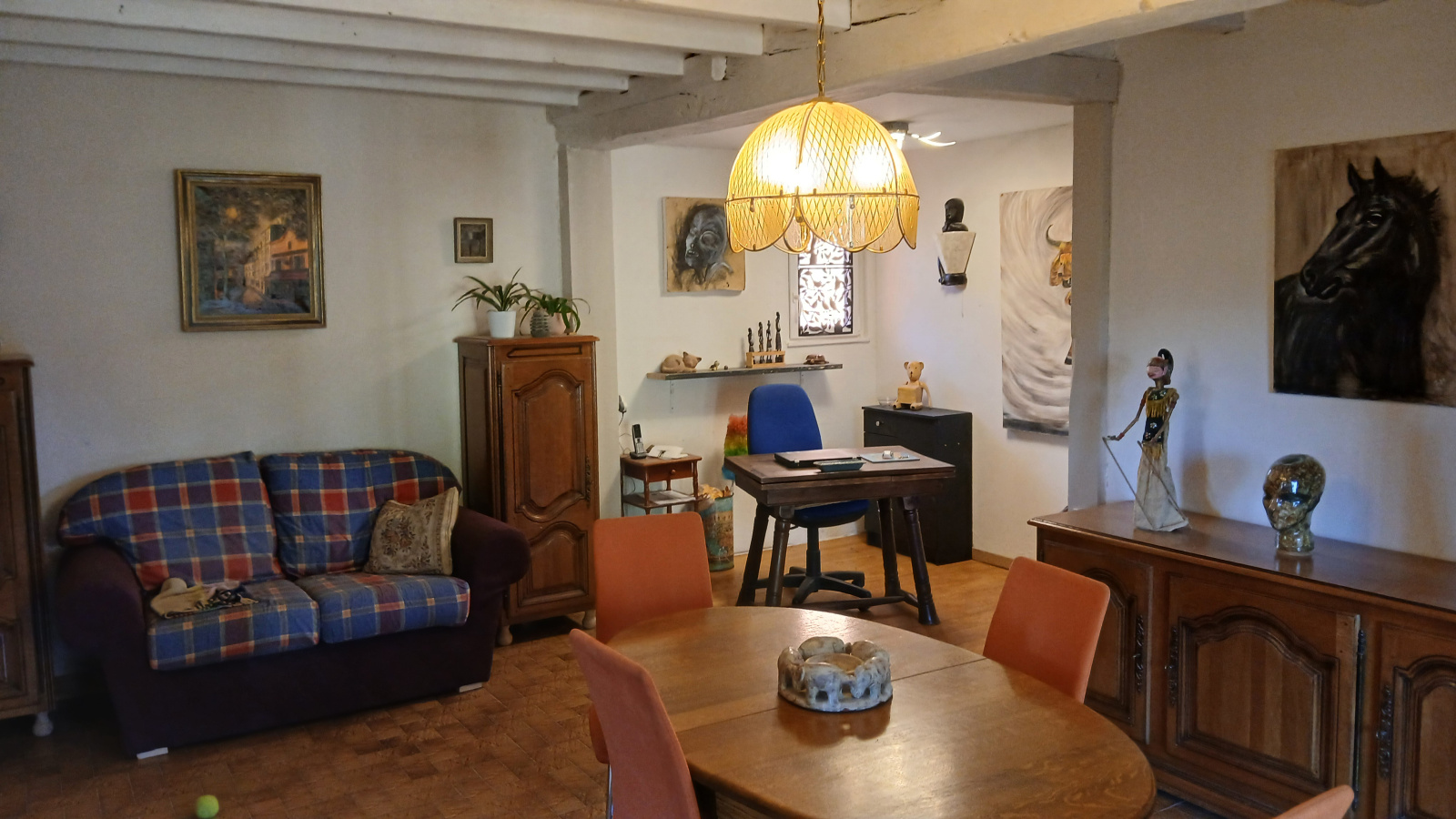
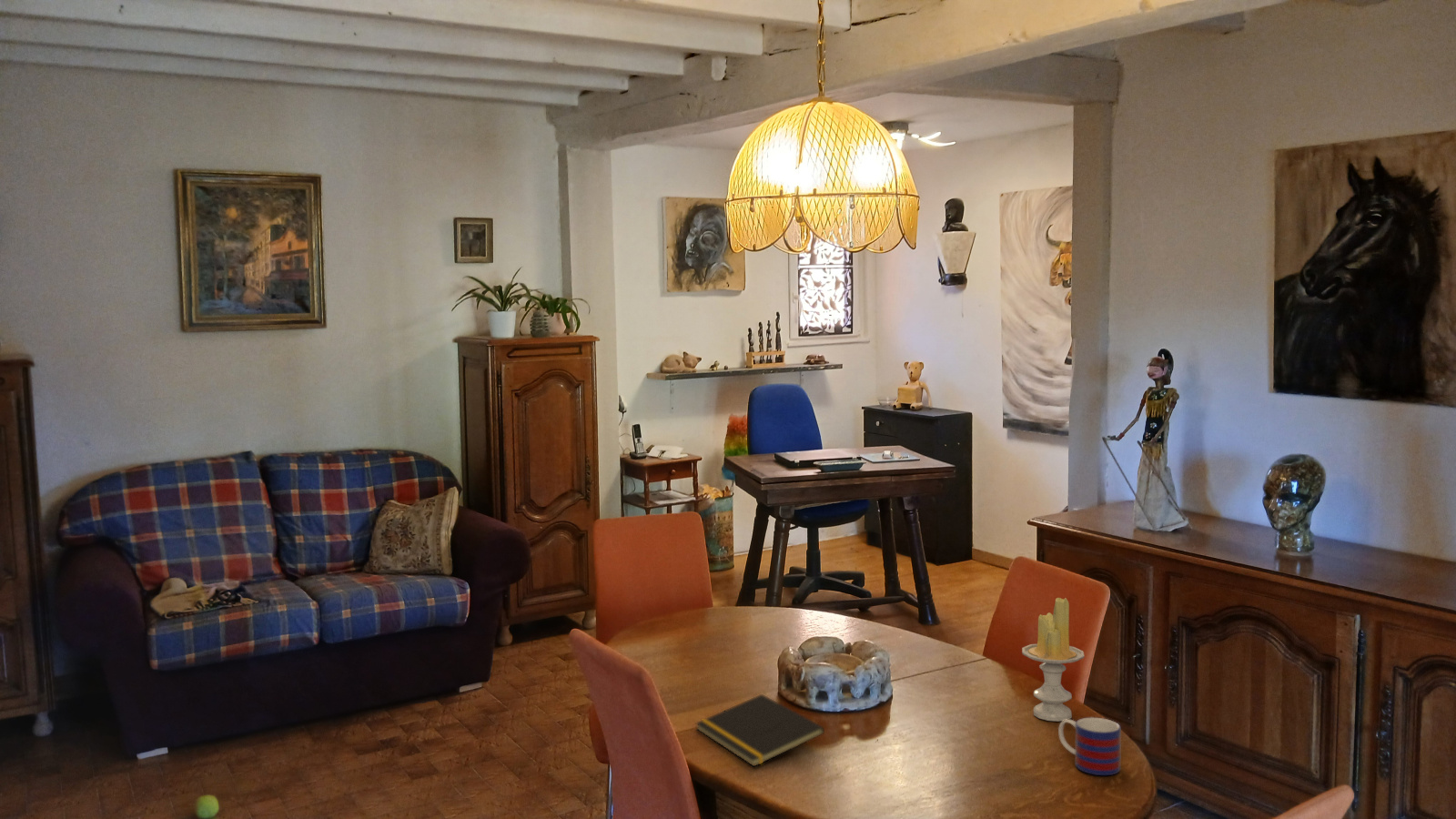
+ candle (1052, 656)
+ mug (1087, 743)
+ notepad (758, 728)
